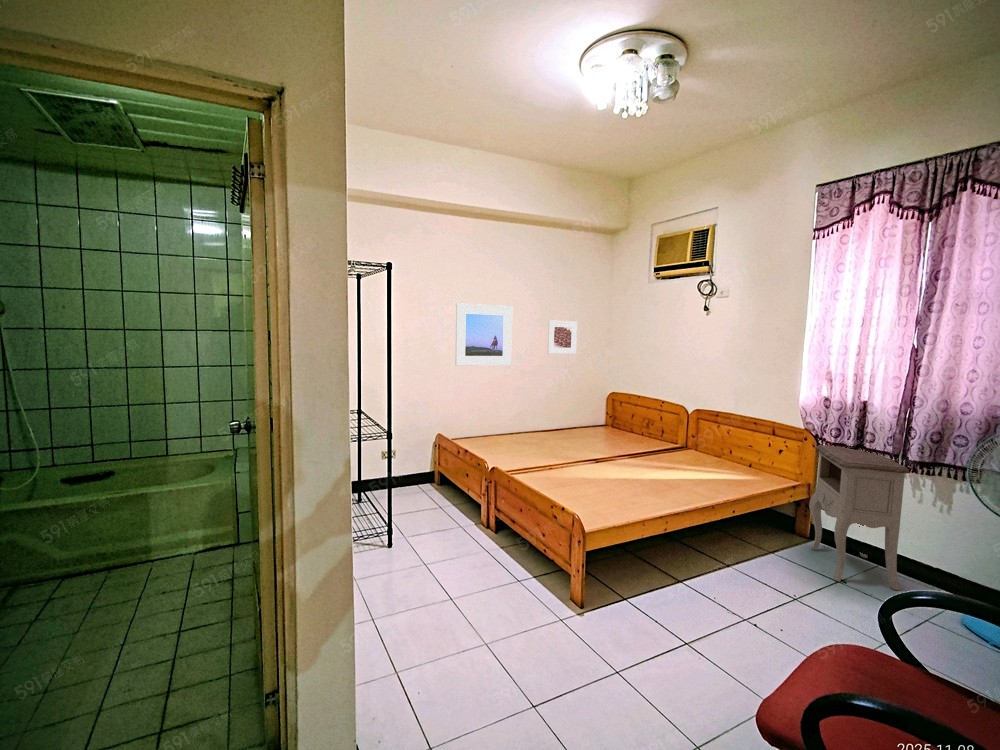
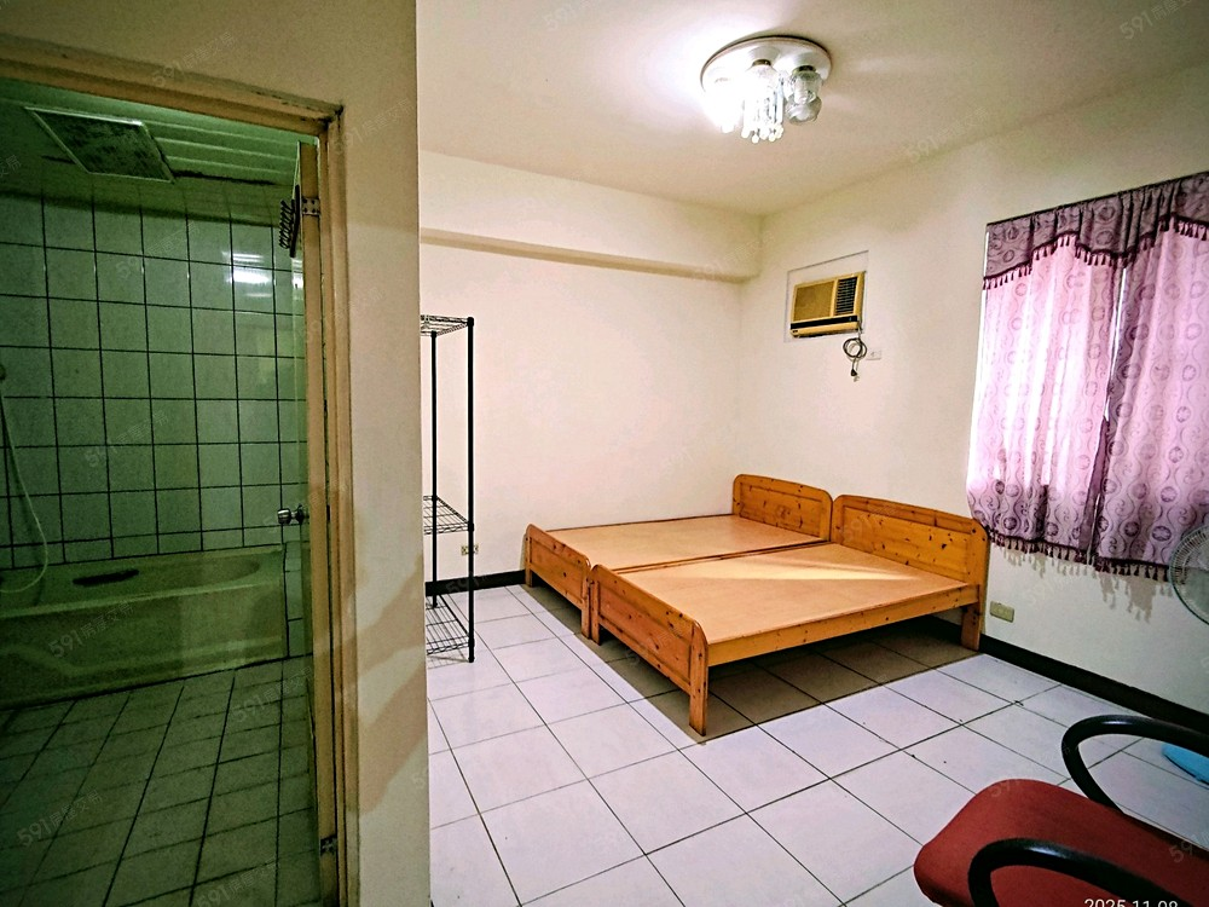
- nightstand (852, 511)
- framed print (484, 335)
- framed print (562, 337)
